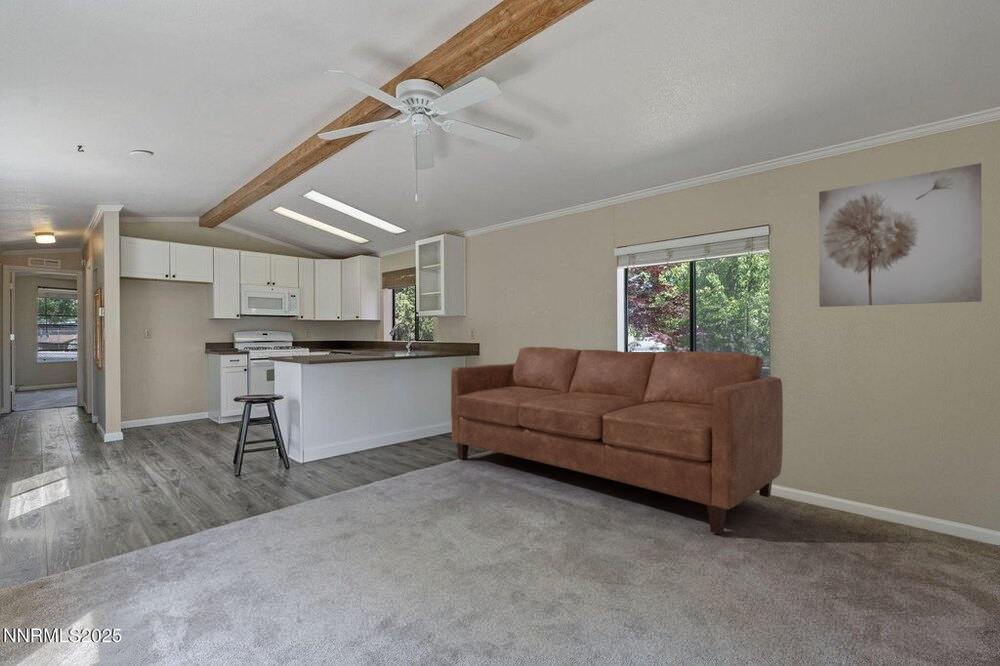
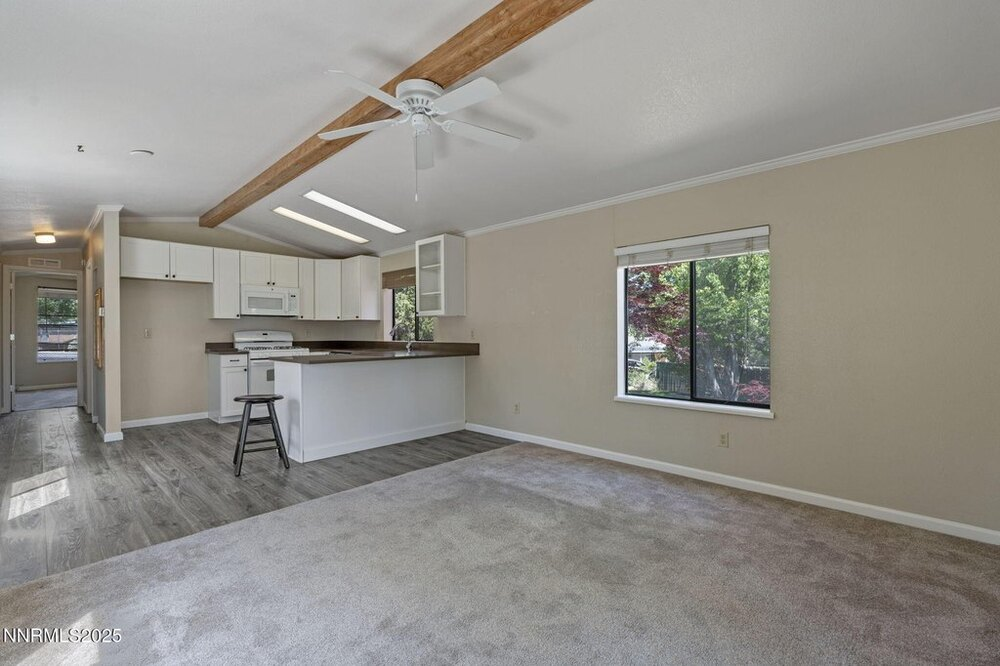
- sofa (592, 413)
- wall art (893, 241)
